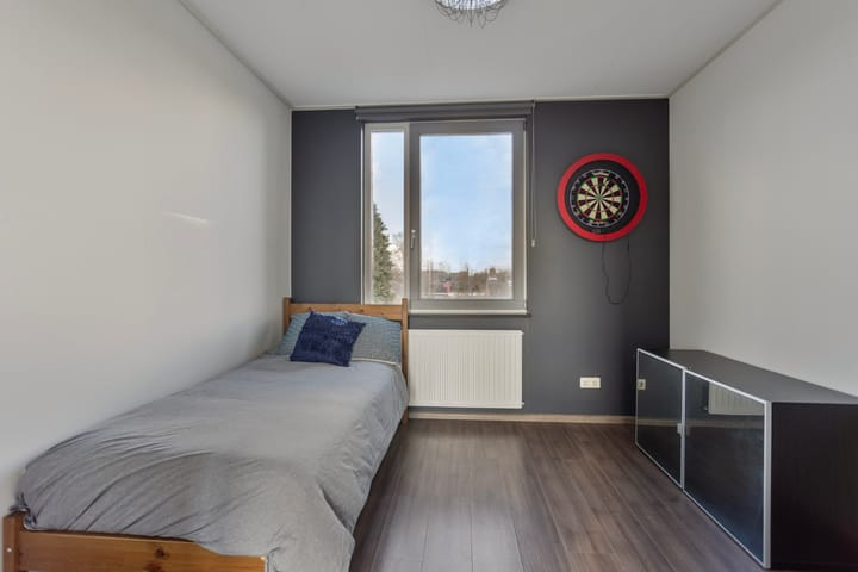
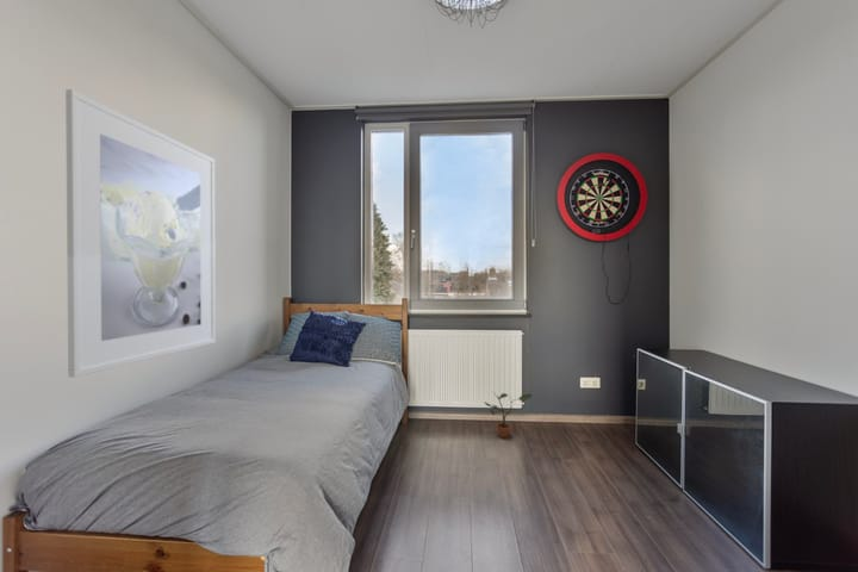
+ potted plant (506, 414)
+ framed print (157, 244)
